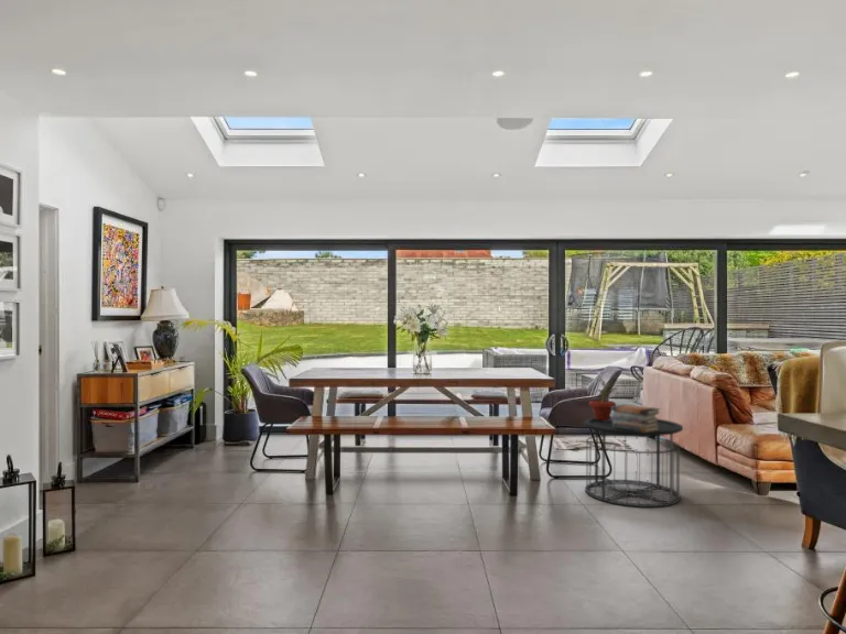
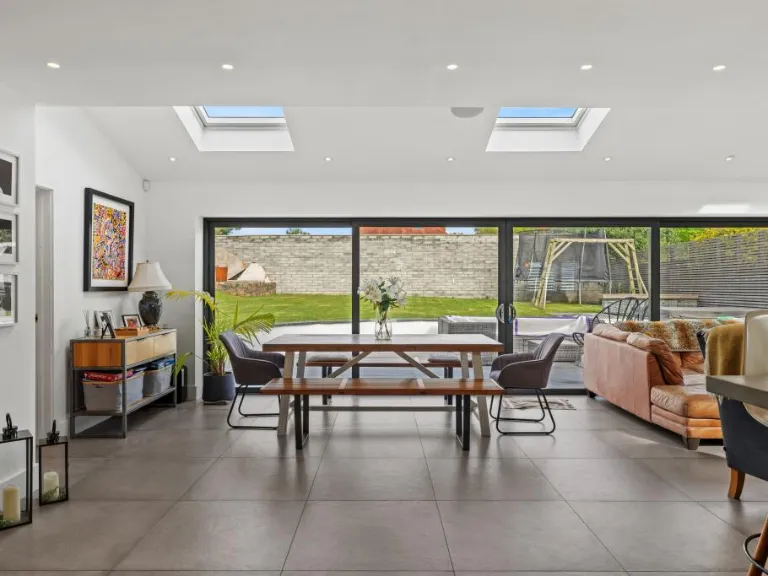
- side table (626, 458)
- book stack (634, 417)
- potted plant (603, 398)
